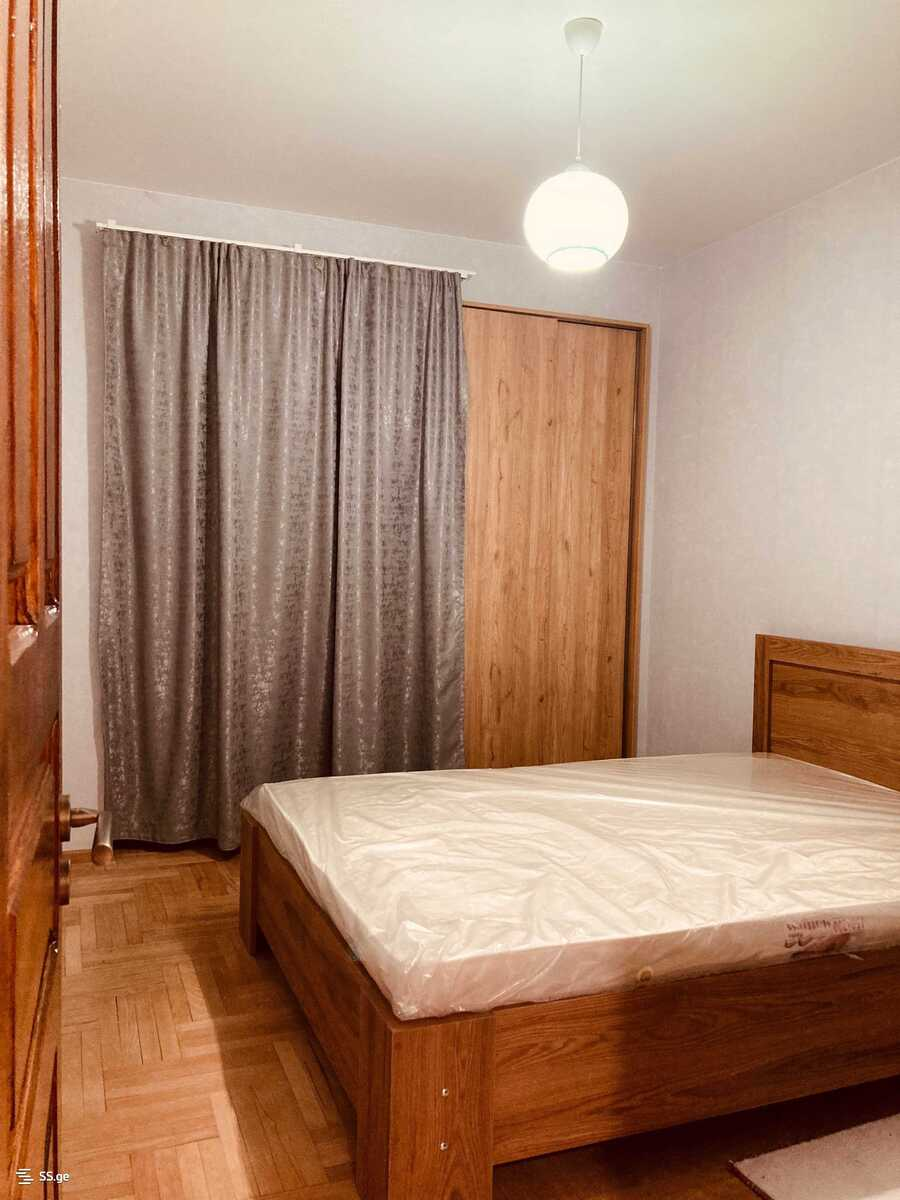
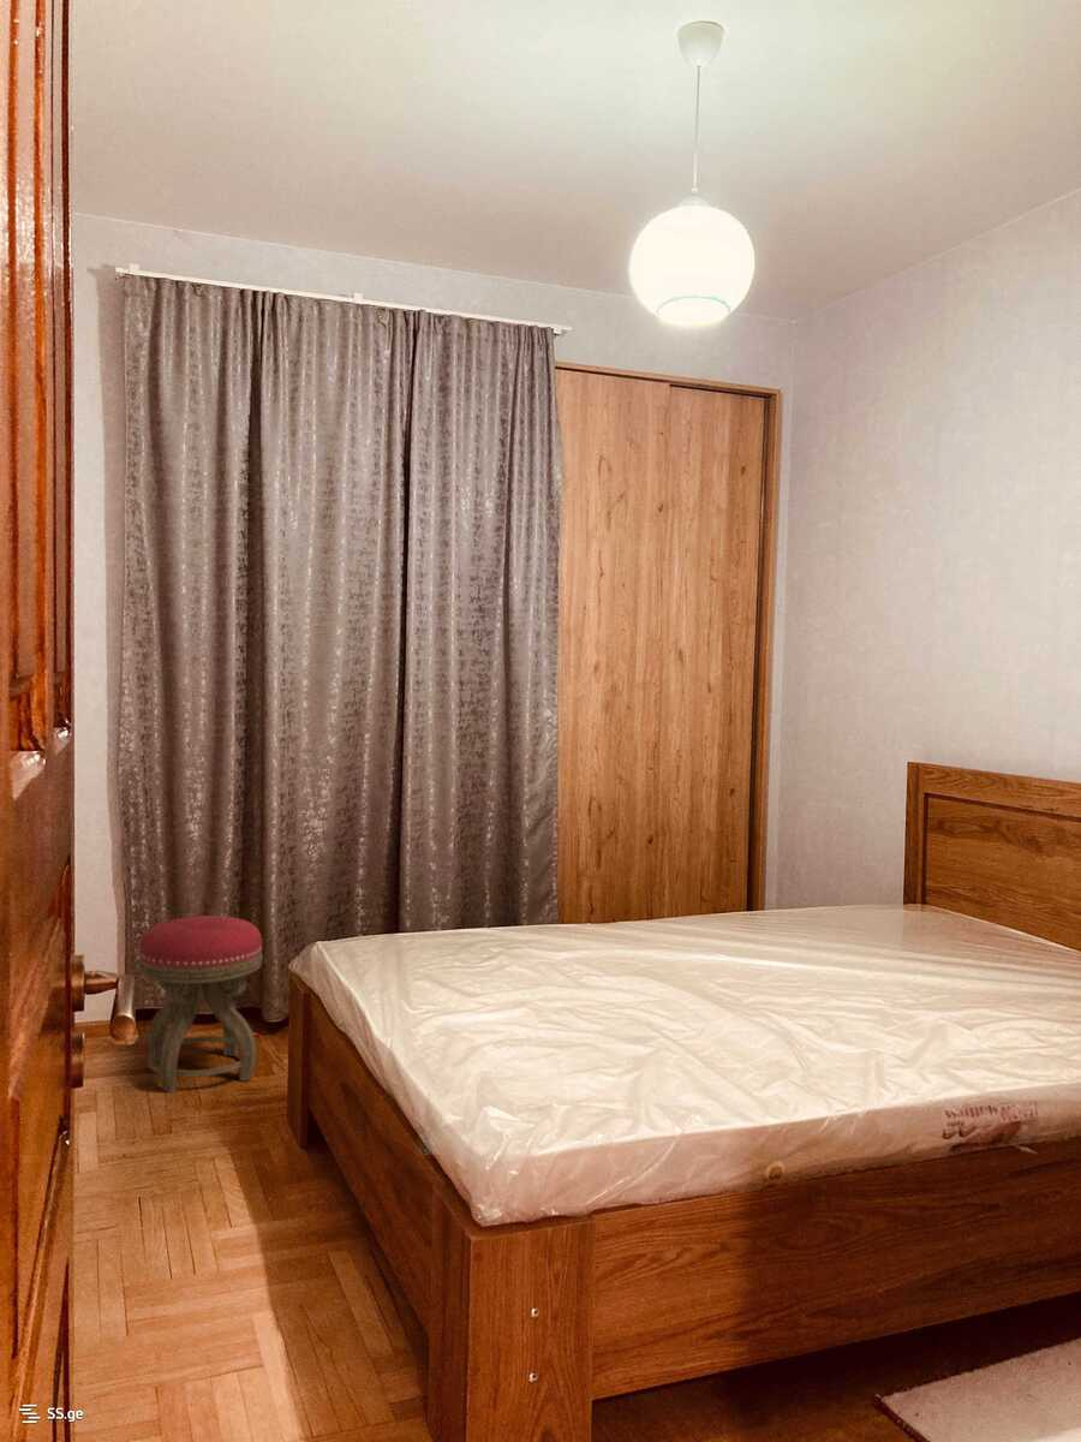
+ stool (199, 997)
